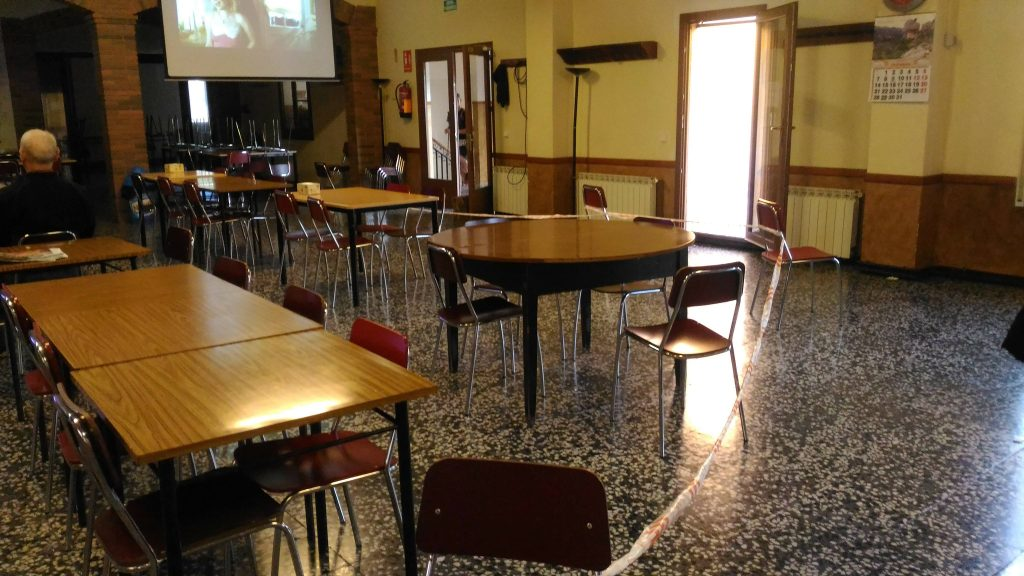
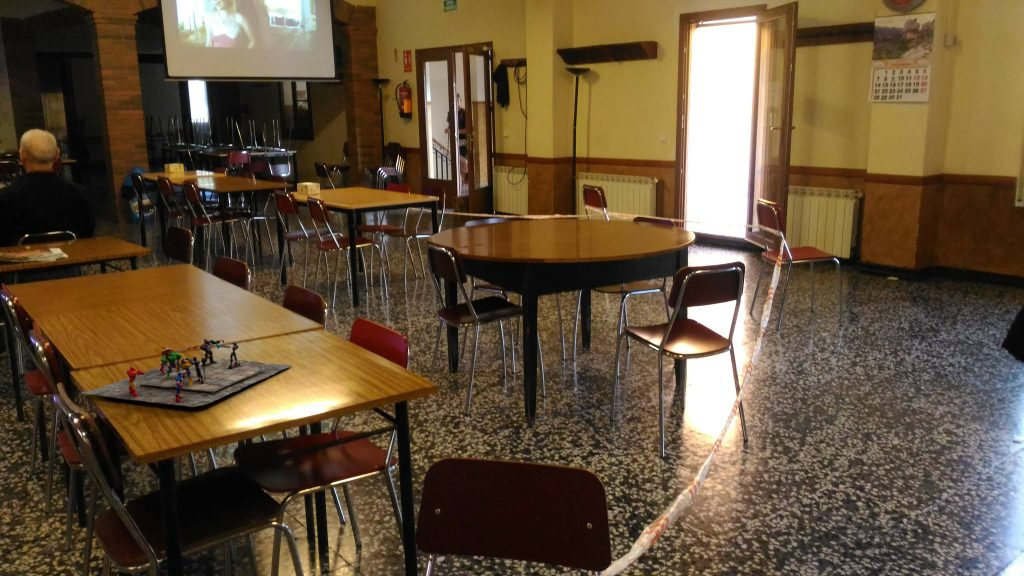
+ board game (189, 362)
